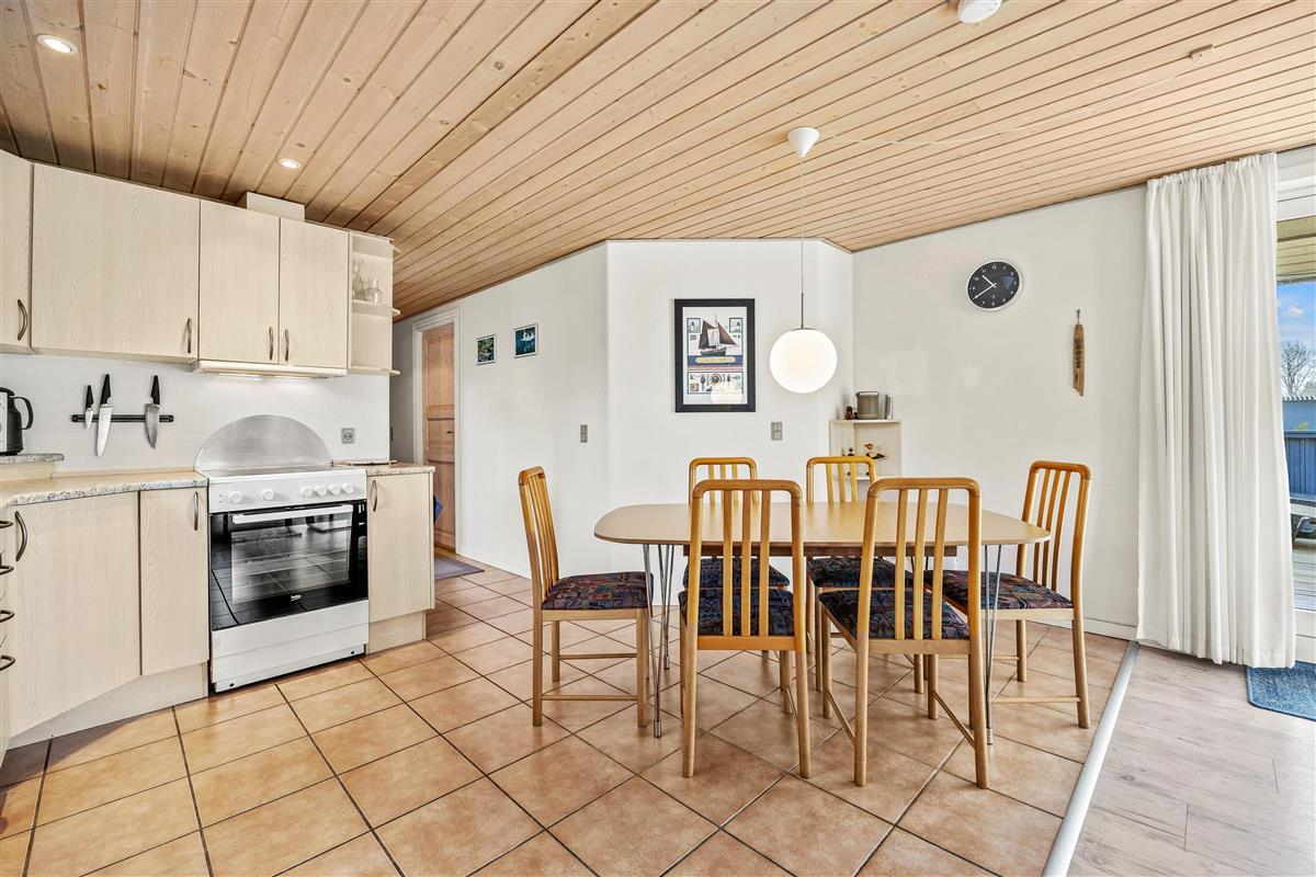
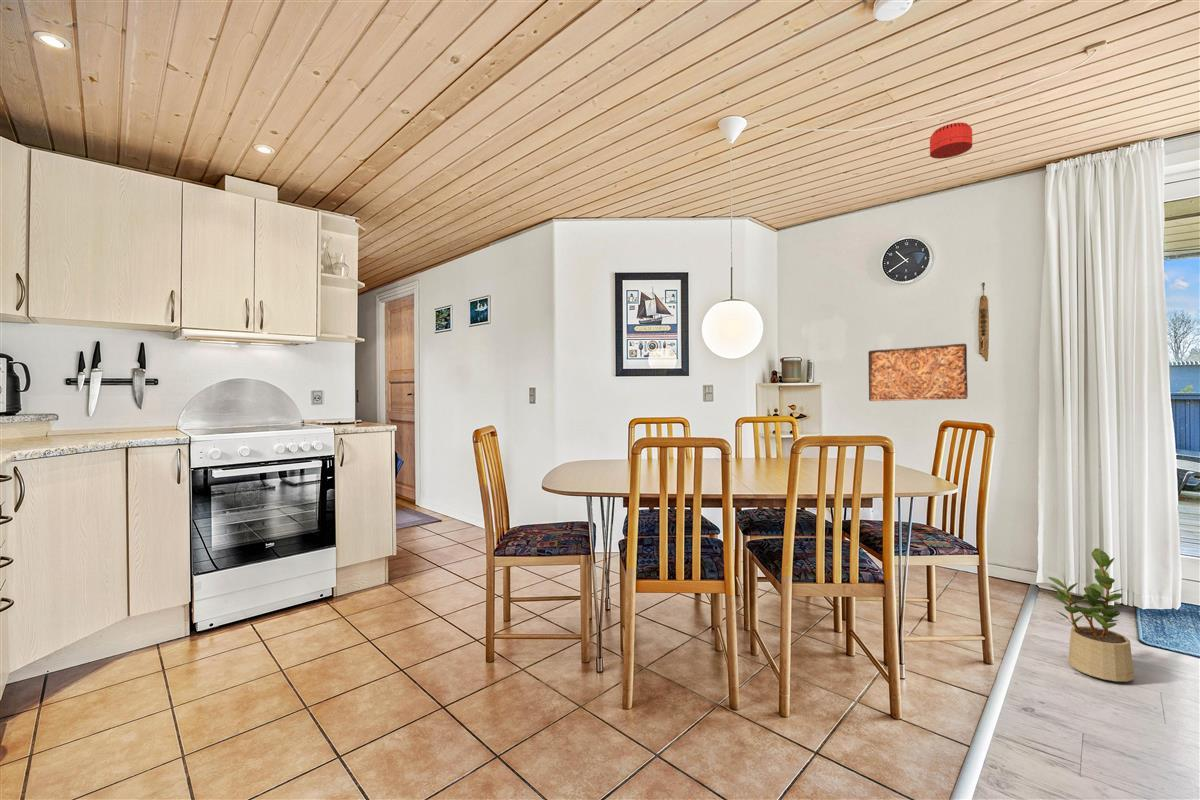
+ potted plant (1089, 609)
+ smoke detector (950, 140)
+ relief panel (915, 374)
